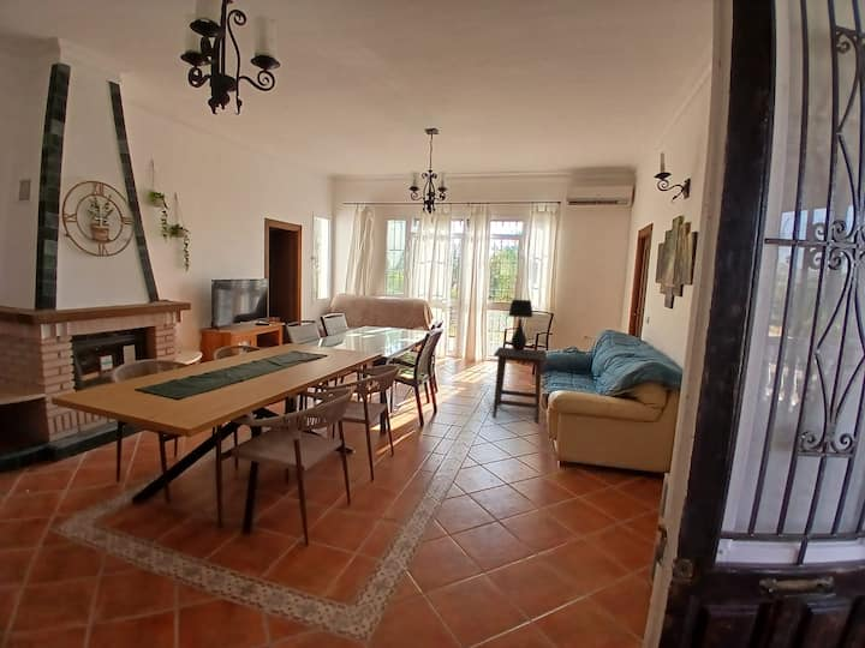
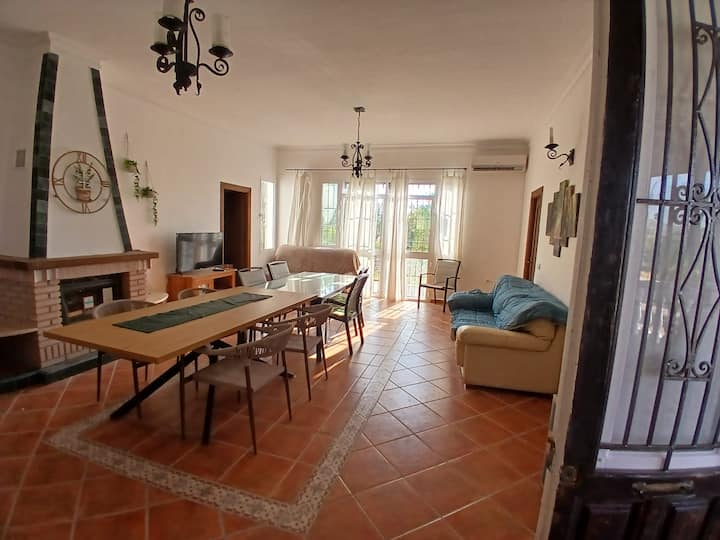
- side table (519, 391)
- table lamp (519, 325)
